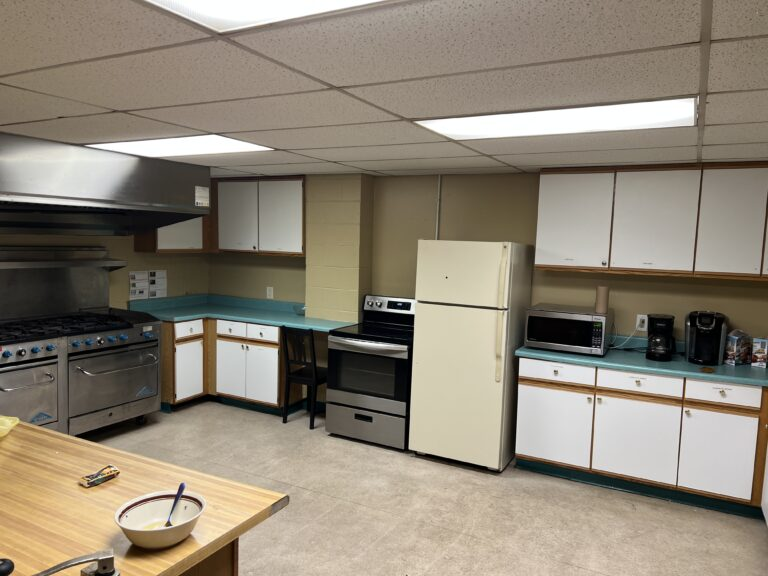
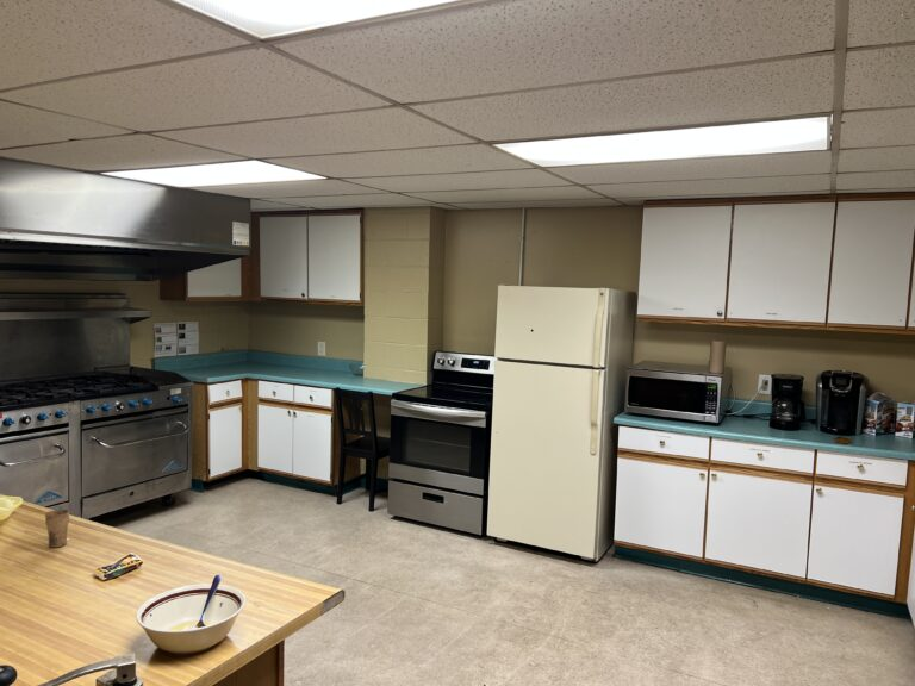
+ cup (57, 524)
